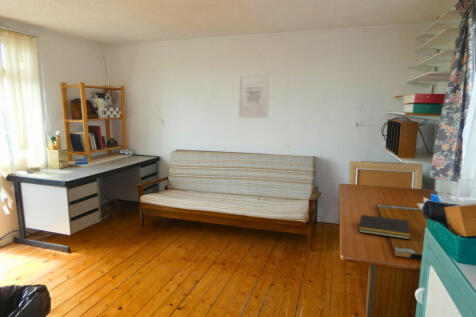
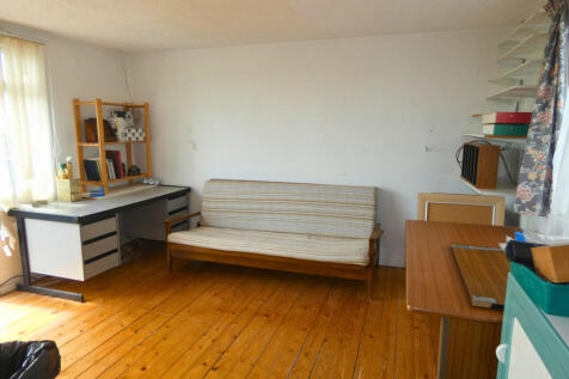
- wall art (253, 96)
- notepad (383, 226)
